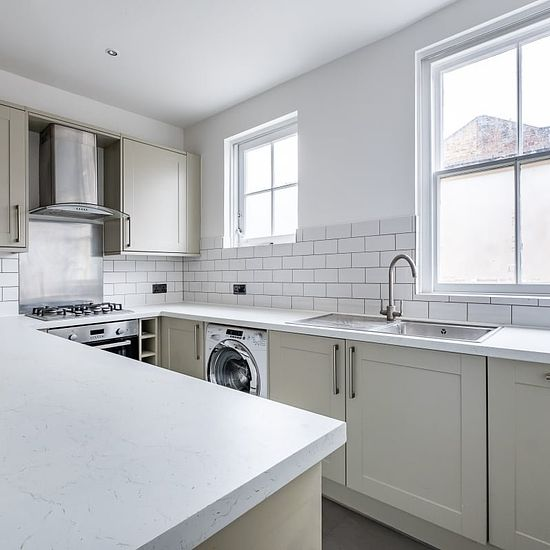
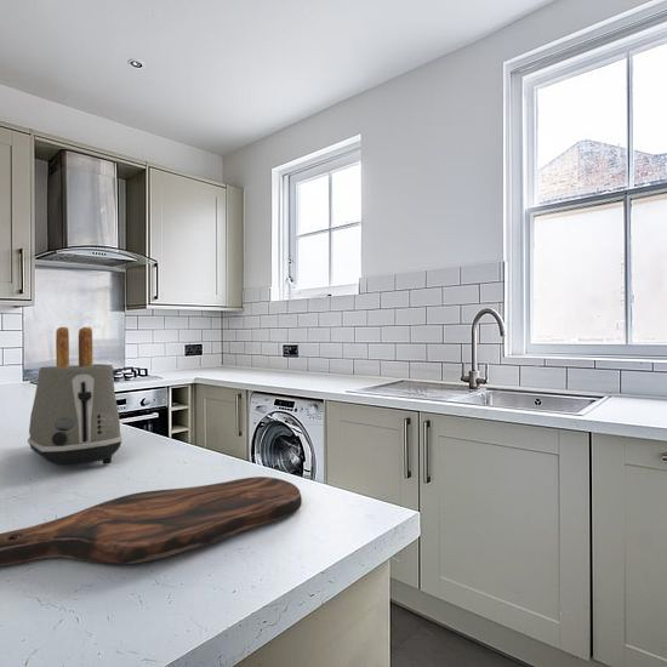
+ toaster (75, 390)
+ cutting board (161, 519)
